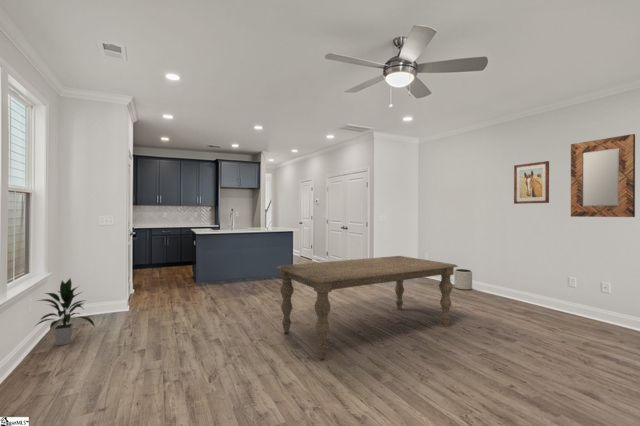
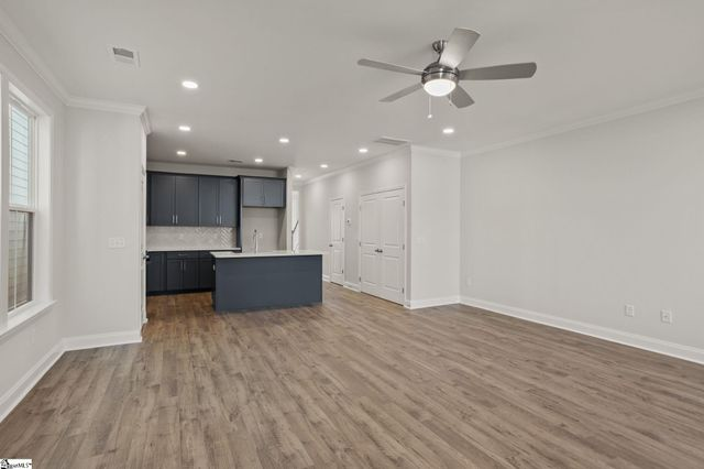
- dining table (368, 284)
- indoor plant (65, 311)
- wall art (530, 183)
- home mirror (600, 178)
- plant pot (463, 279)
